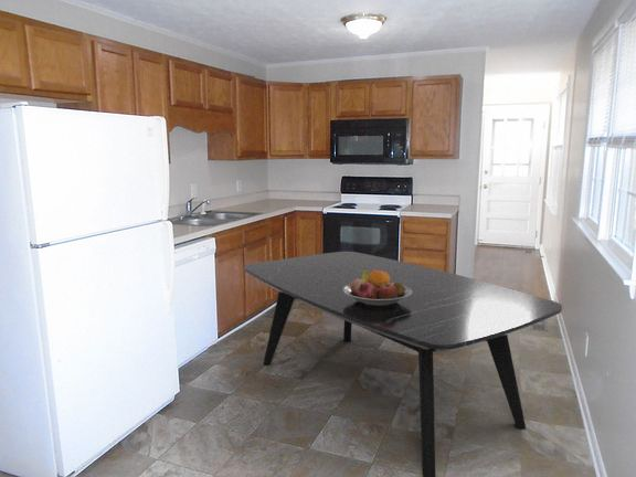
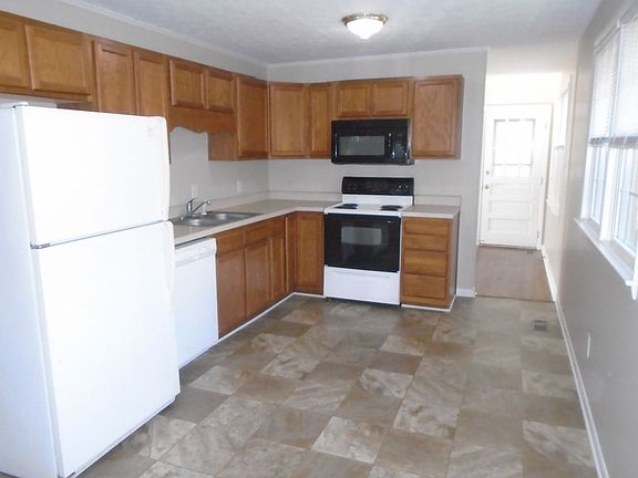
- fruit bowl (377, 286)
- dining table (380, 335)
